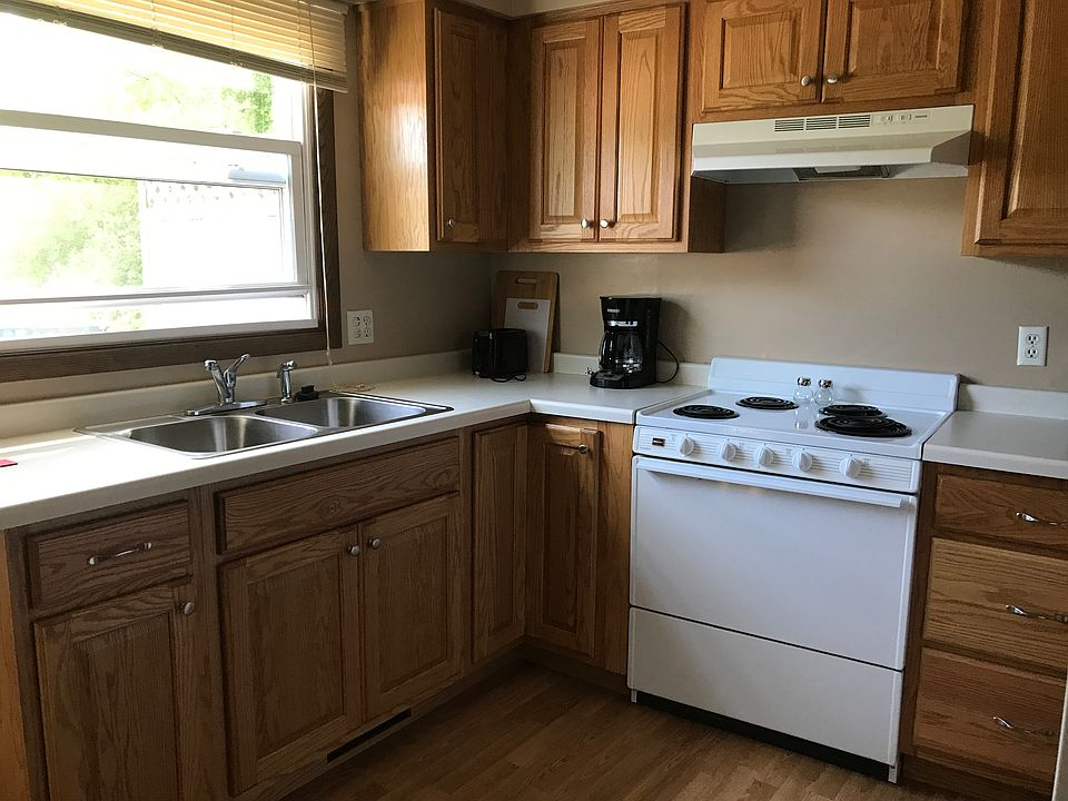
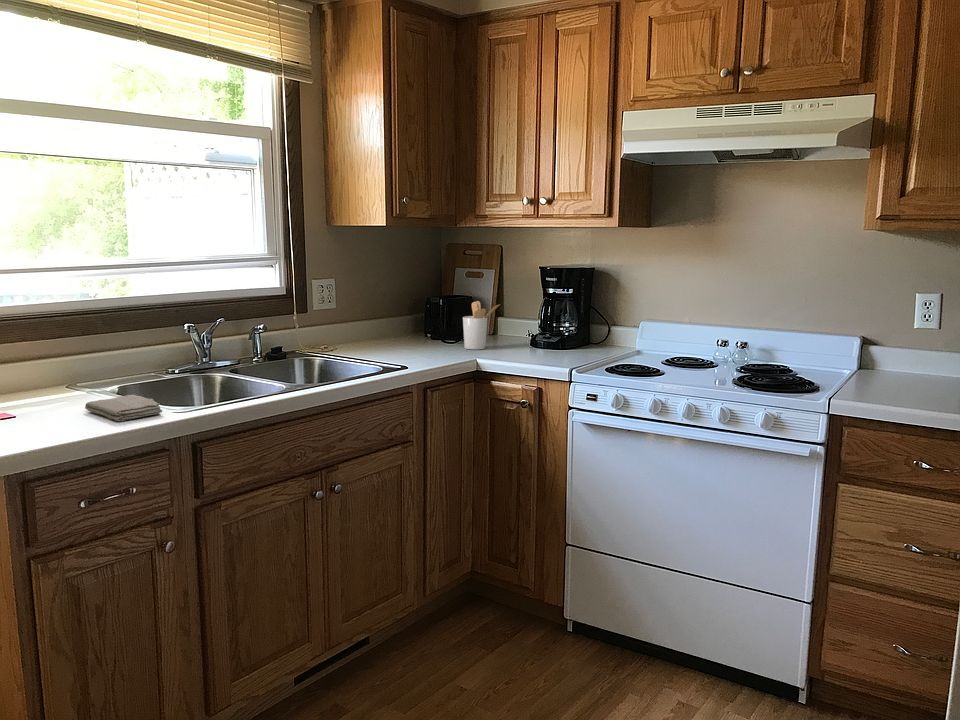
+ utensil holder (481, 325)
+ washcloth (124, 406)
